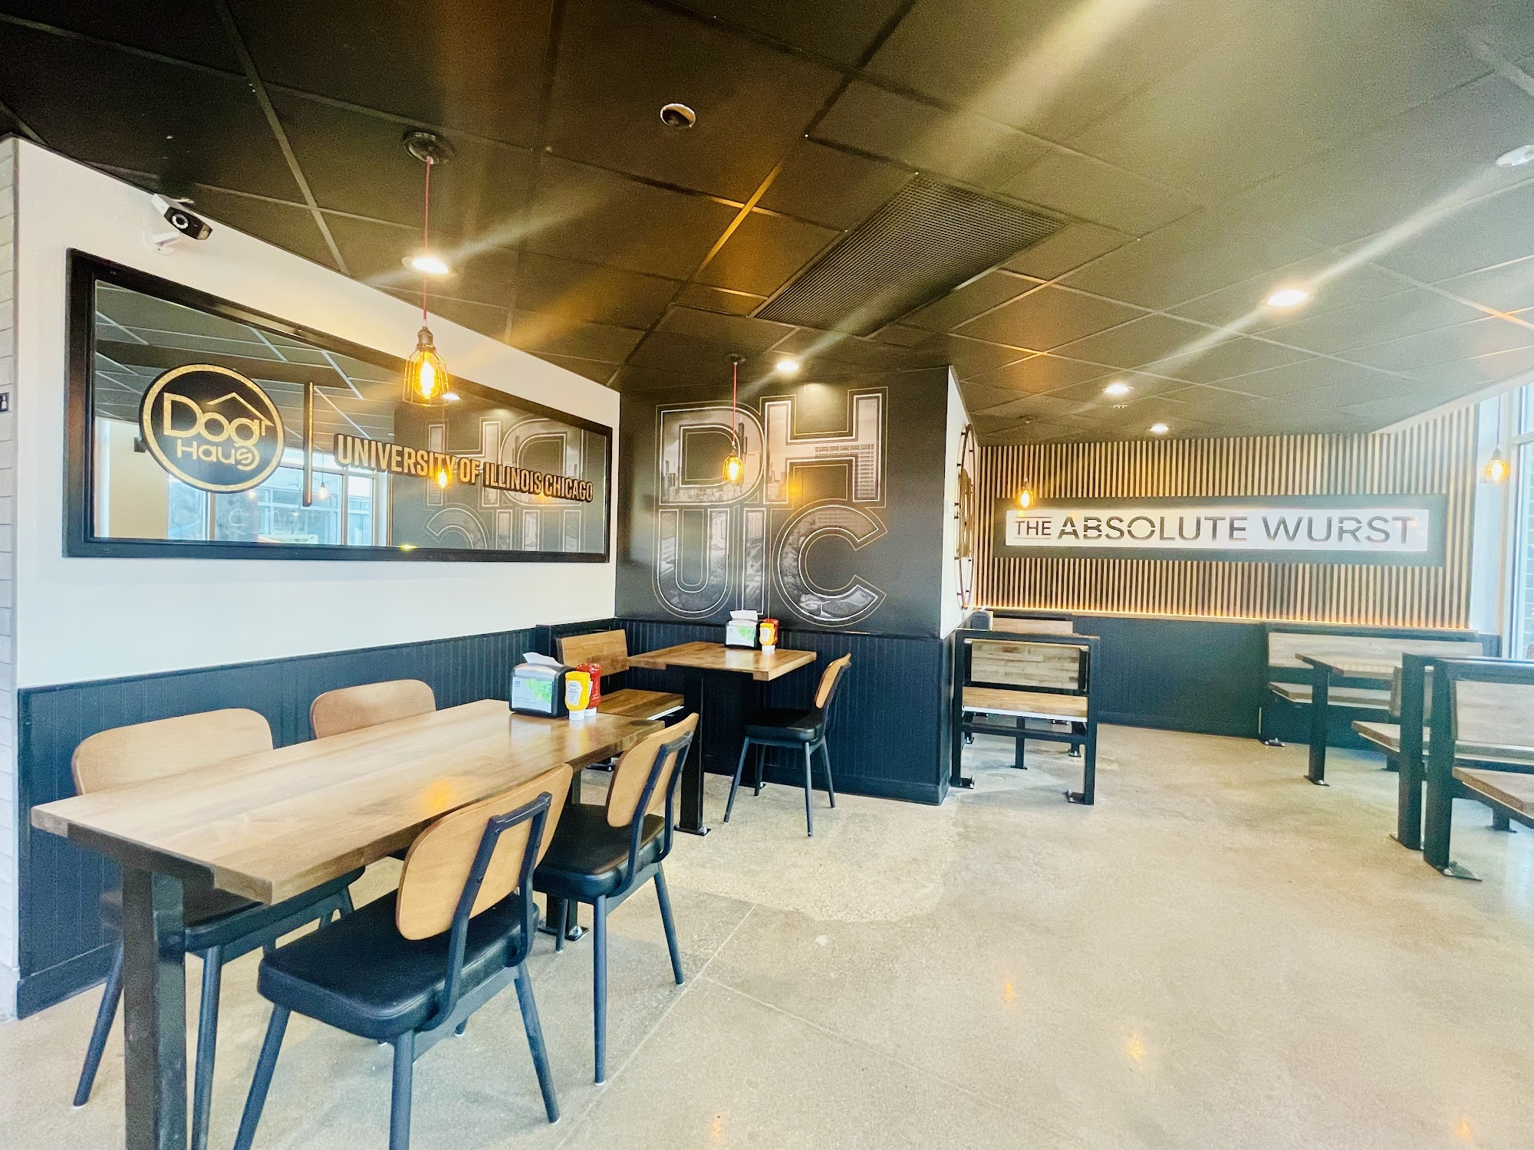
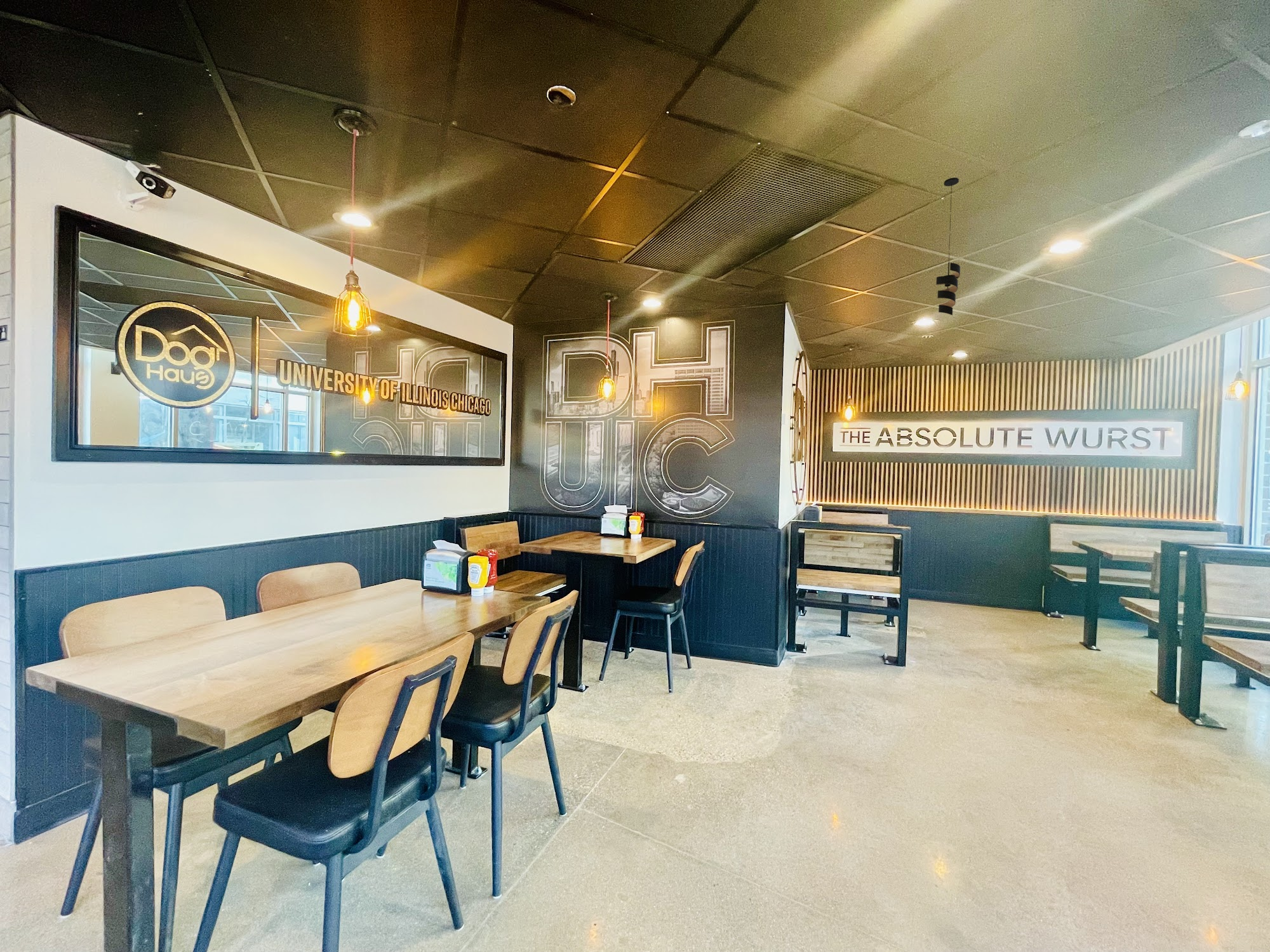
+ pendant light (949, 248)
